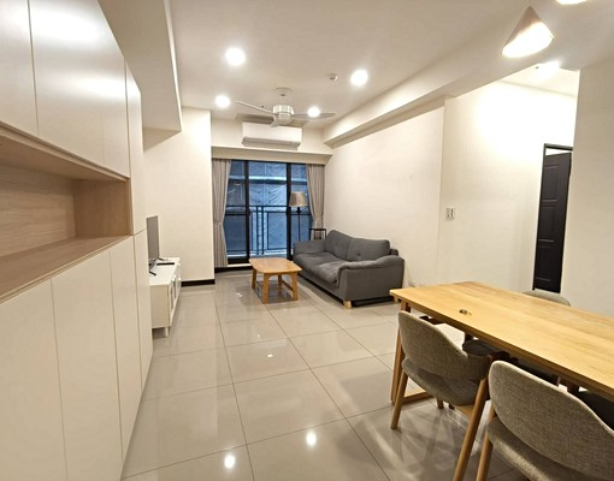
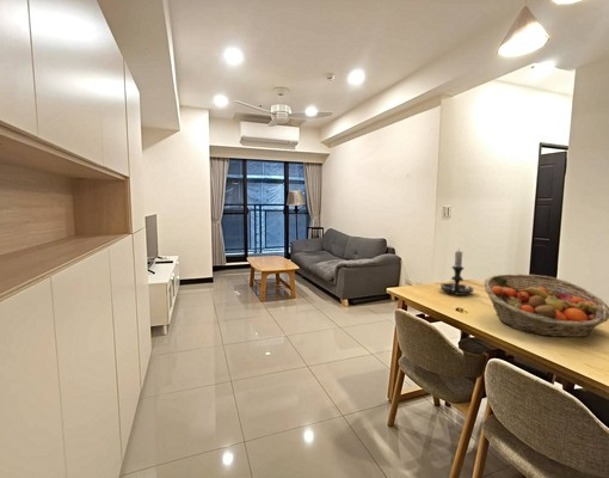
+ fruit basket (541, 302)
+ candle holder (456, 270)
